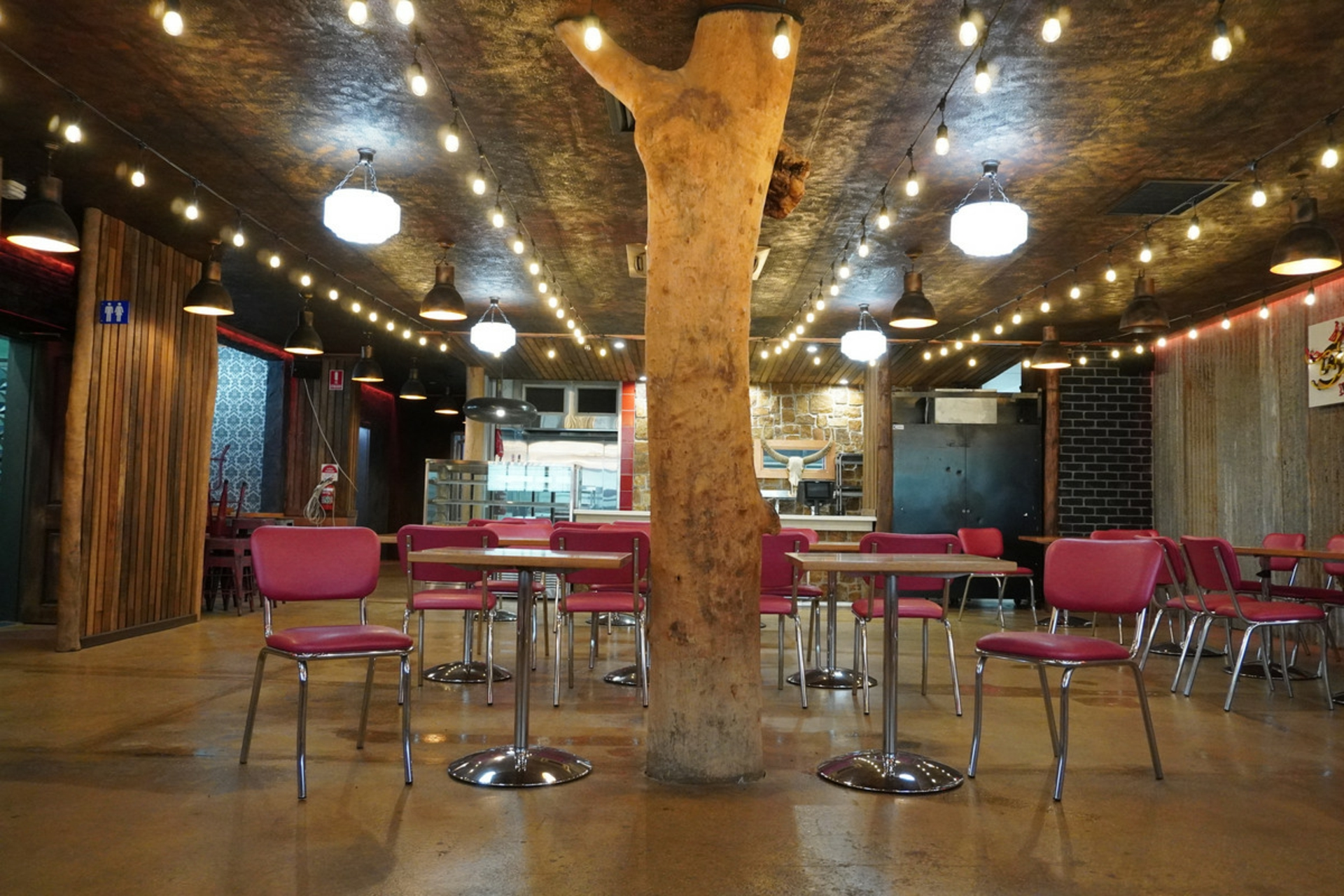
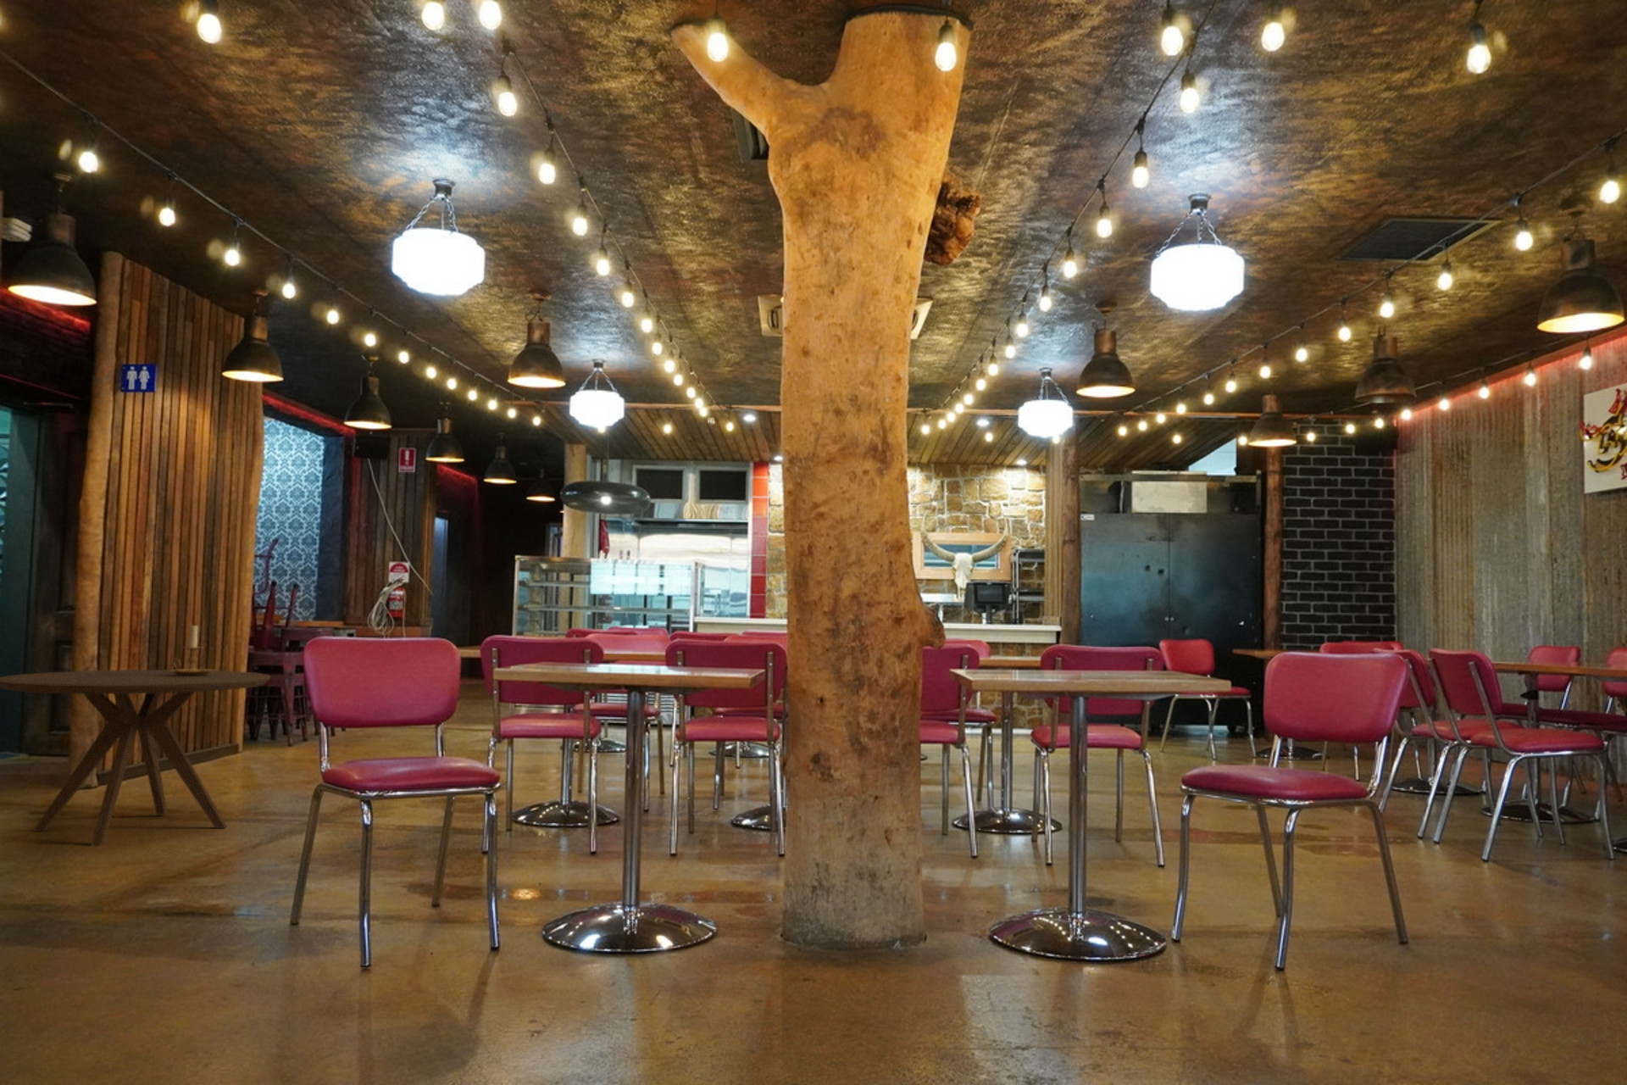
+ dining table (131, 751)
+ candle holder (194, 649)
